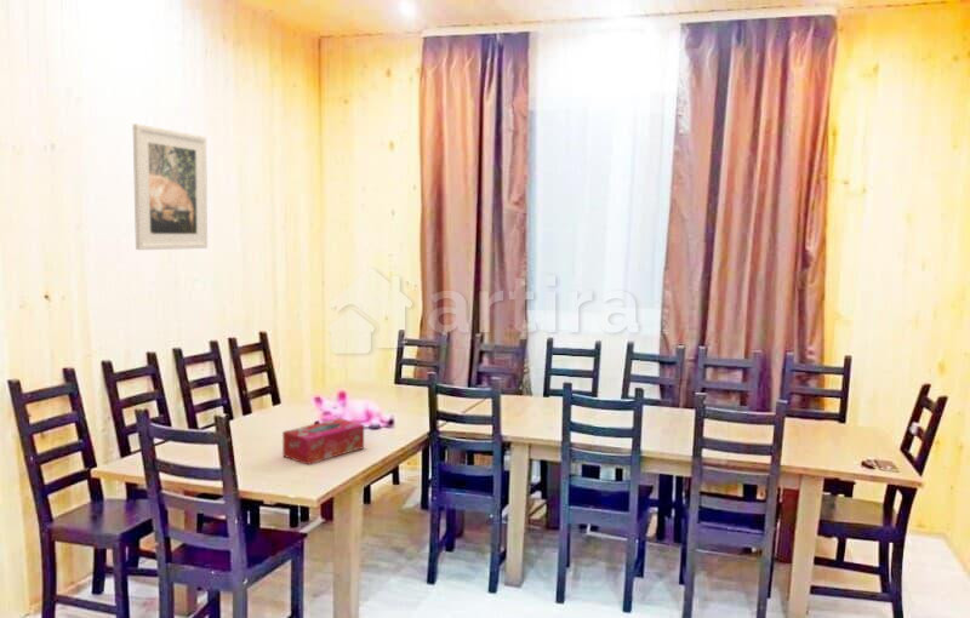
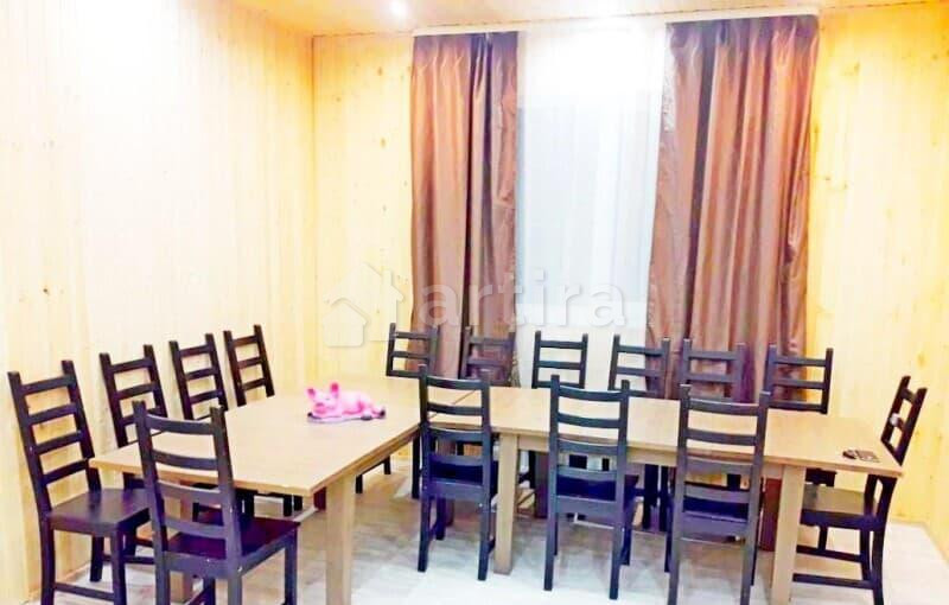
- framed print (172, 190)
- tissue box (324, 440)
